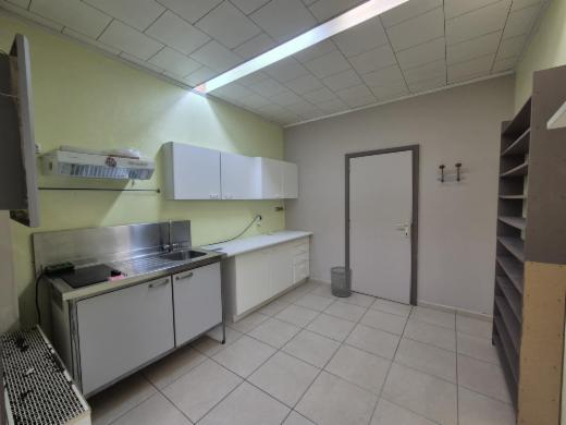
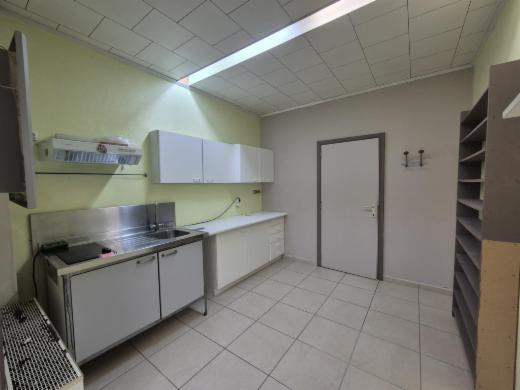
- waste bin (341, 281)
